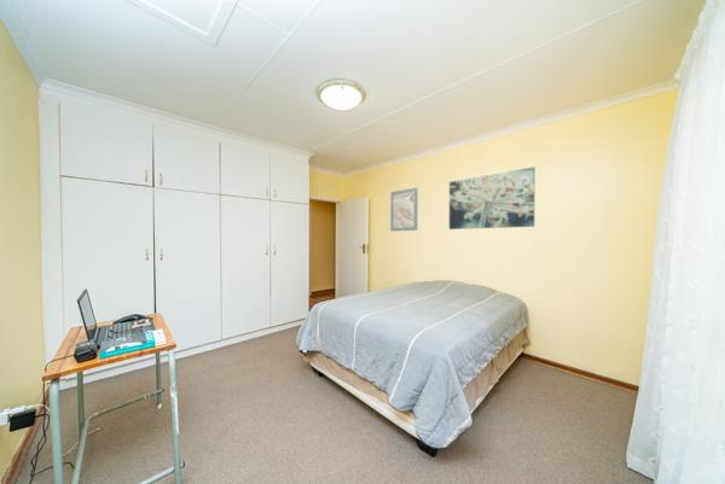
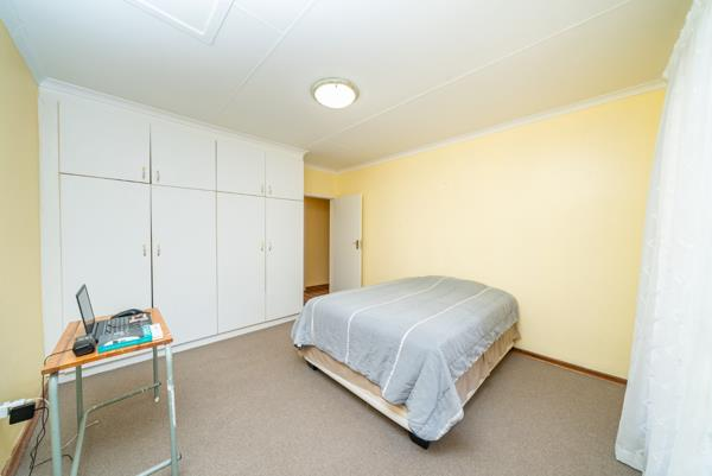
- wall art (404, 210)
- wall art (487, 202)
